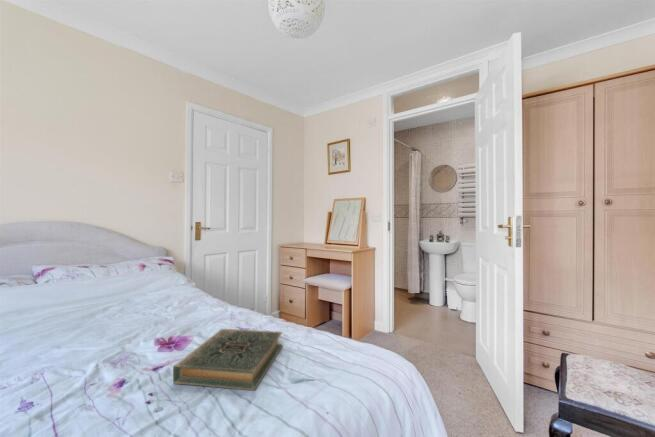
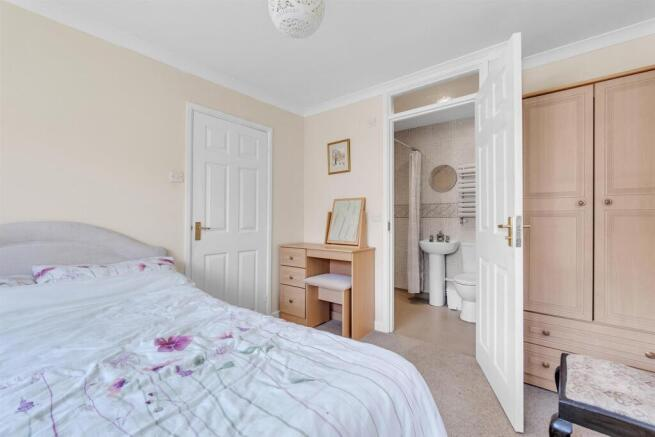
- hardback book (235, 354)
